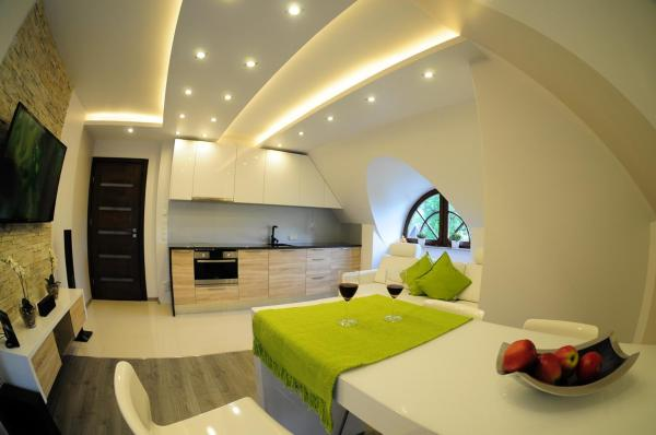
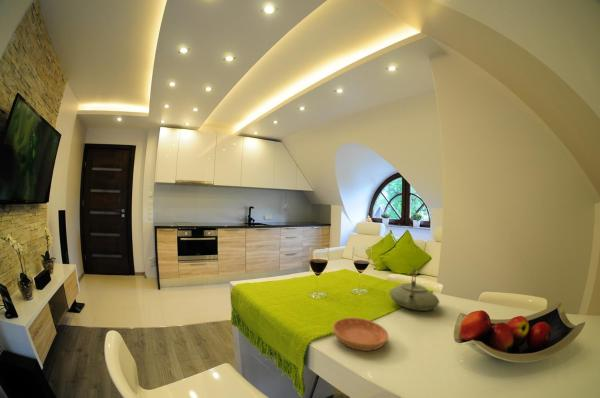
+ teapot (413, 287)
+ saucer (359, 334)
